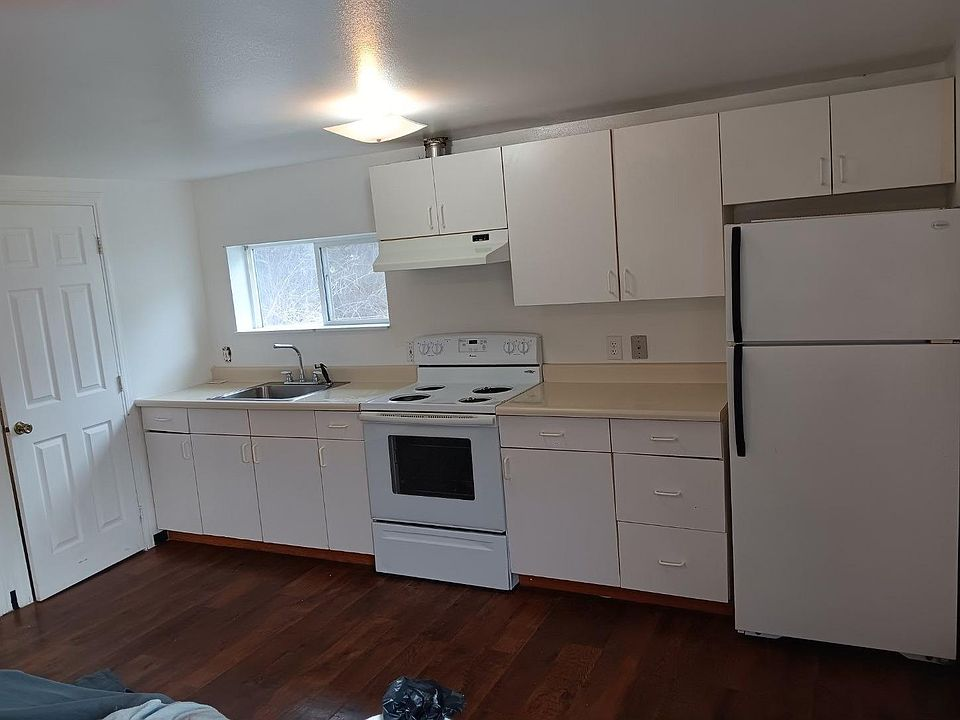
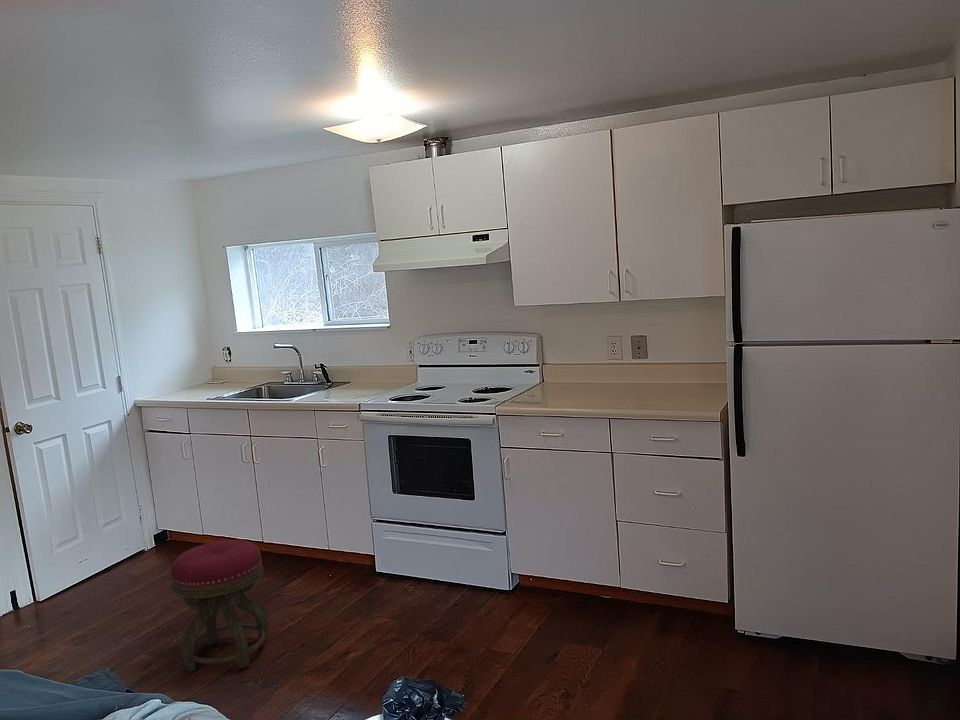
+ stool (221, 602)
